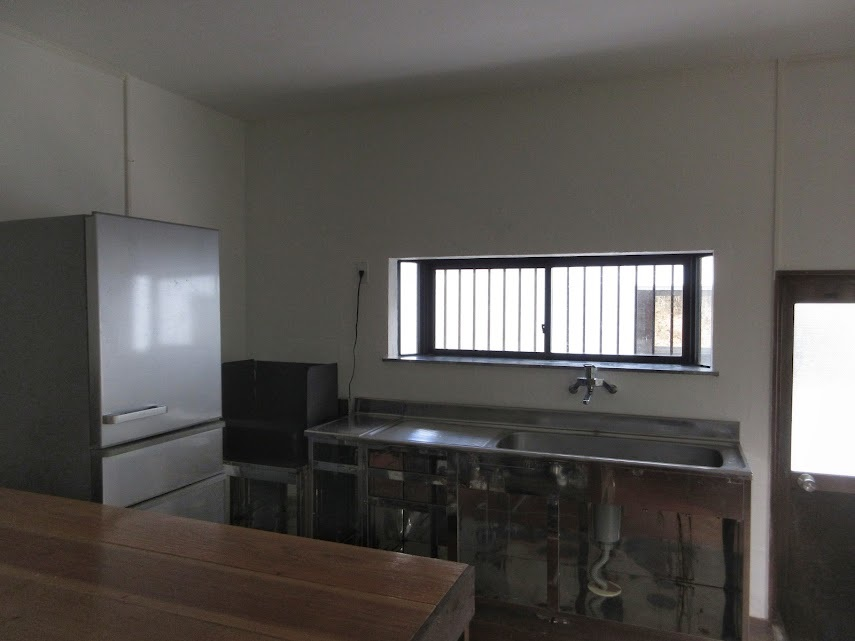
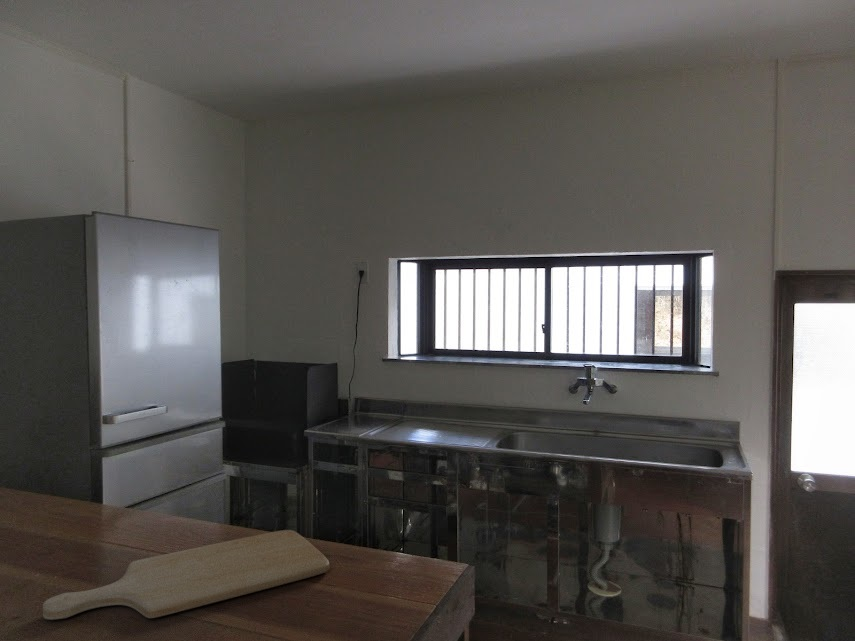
+ chopping board (192, 575)
